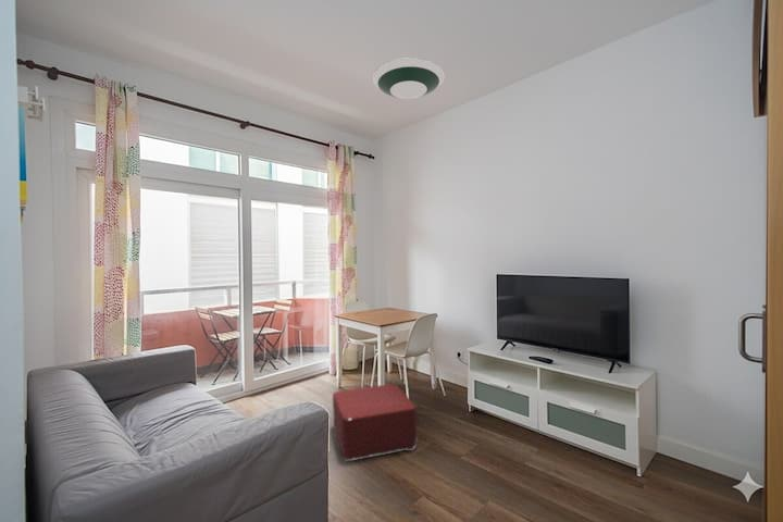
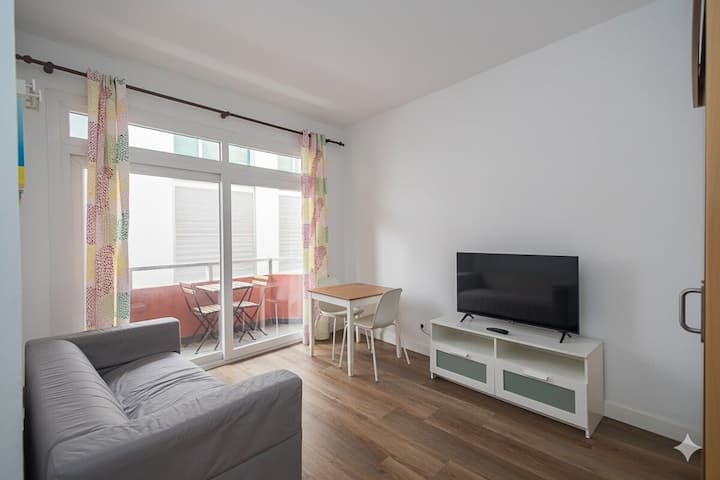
- ottoman (373, 417)
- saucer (408, 87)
